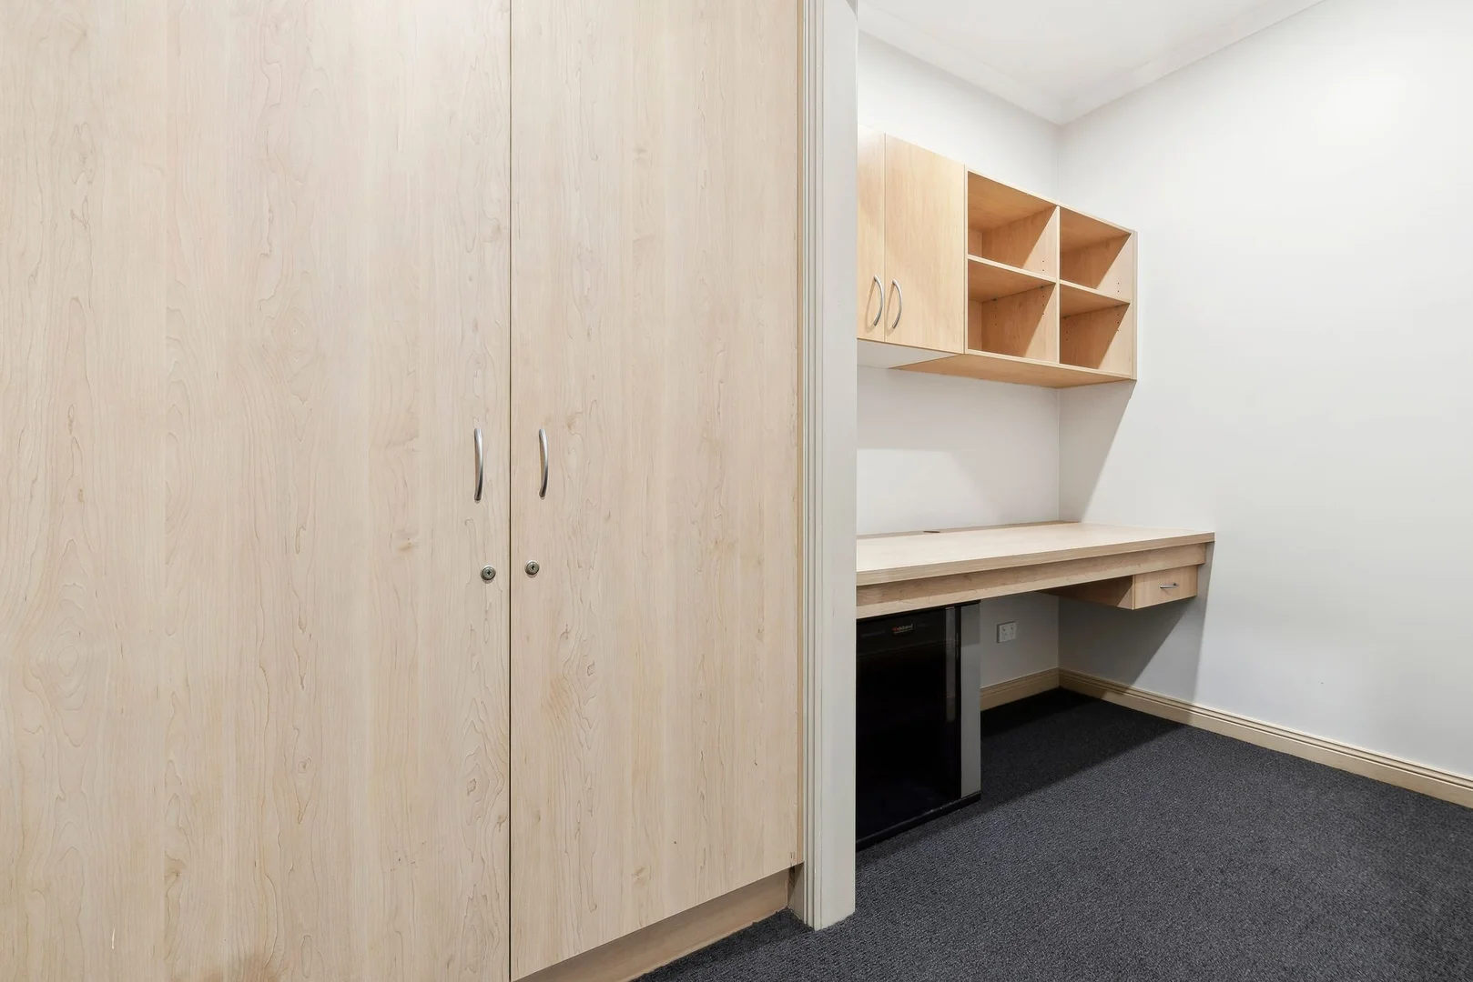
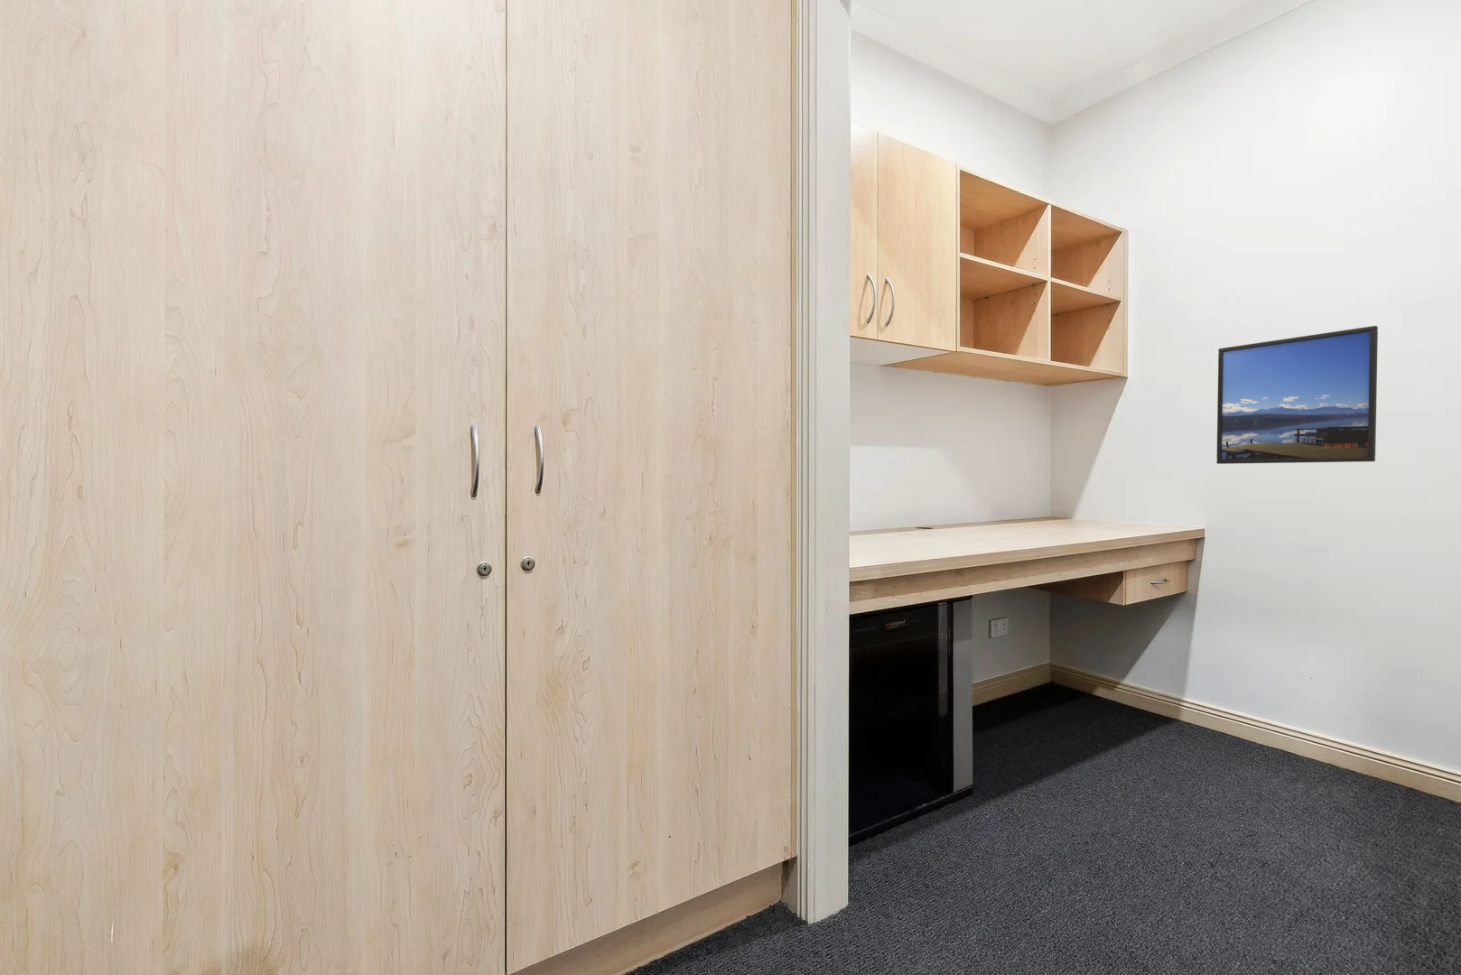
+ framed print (1290, 400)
